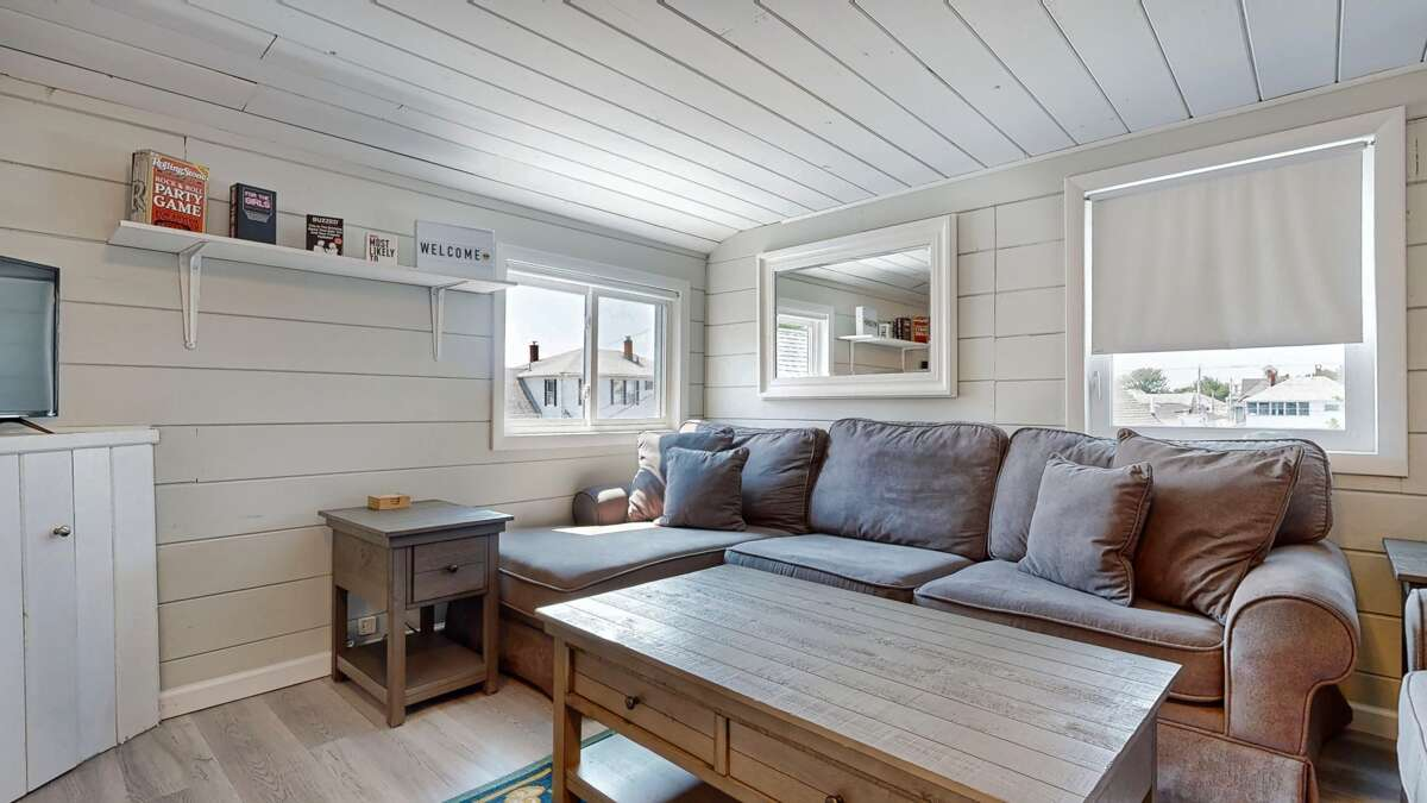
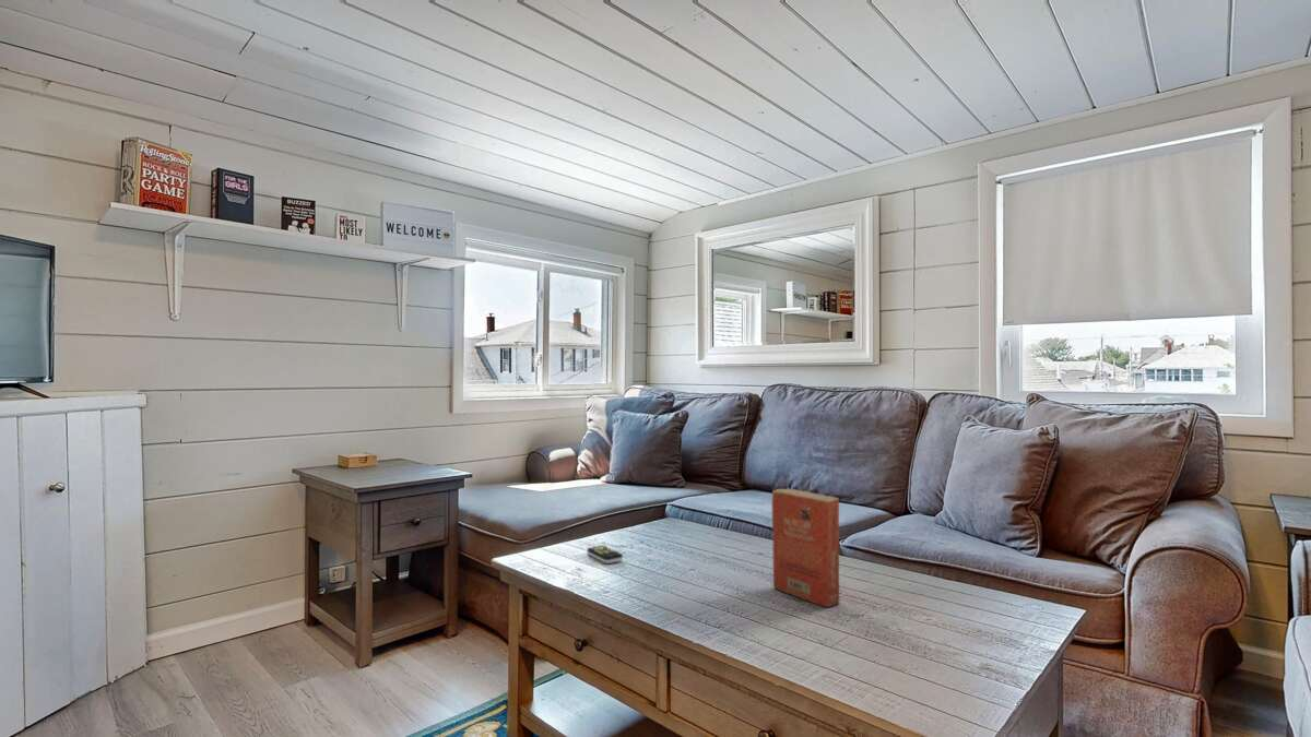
+ paperback book (805, 544)
+ remote control (604, 554)
